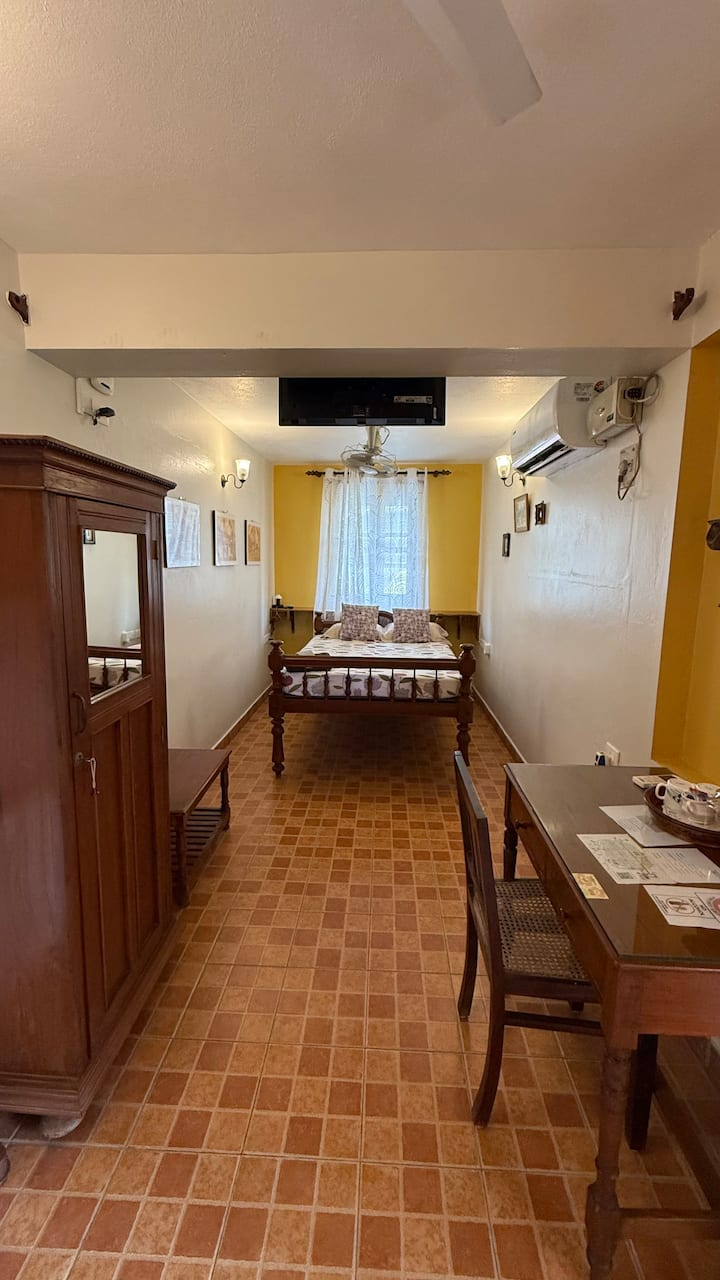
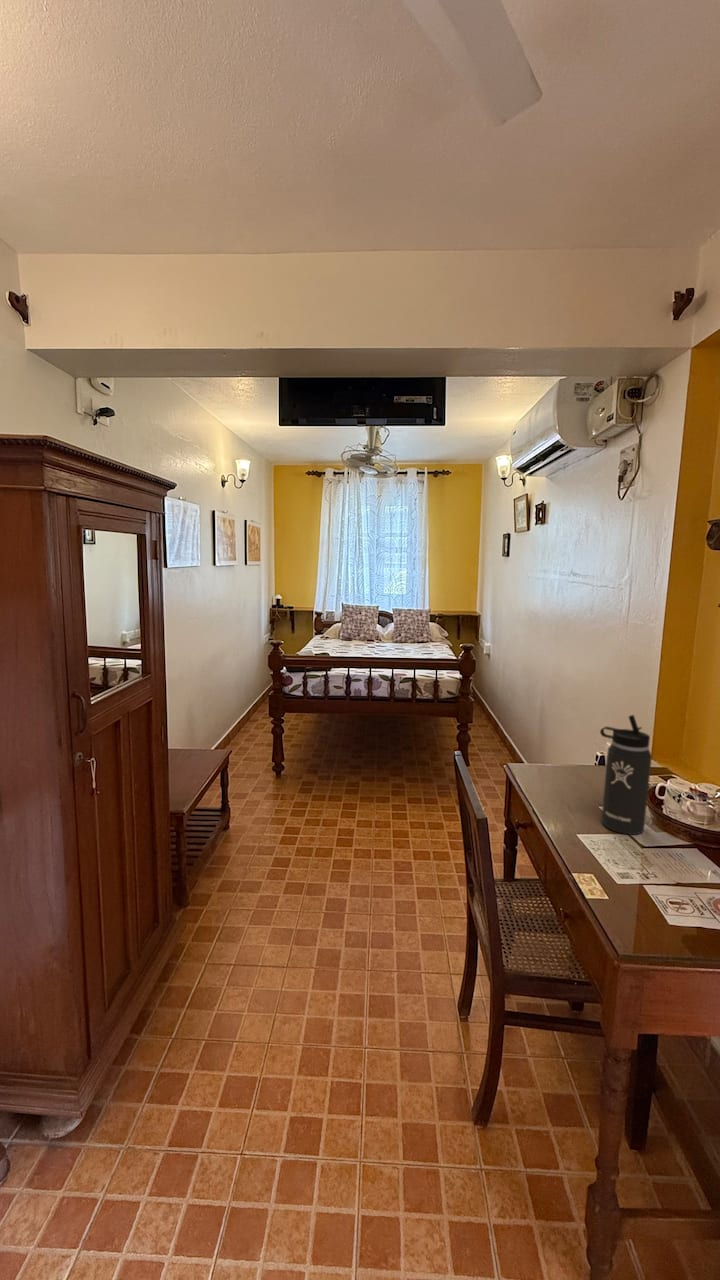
+ thermos bottle (622, 769)
